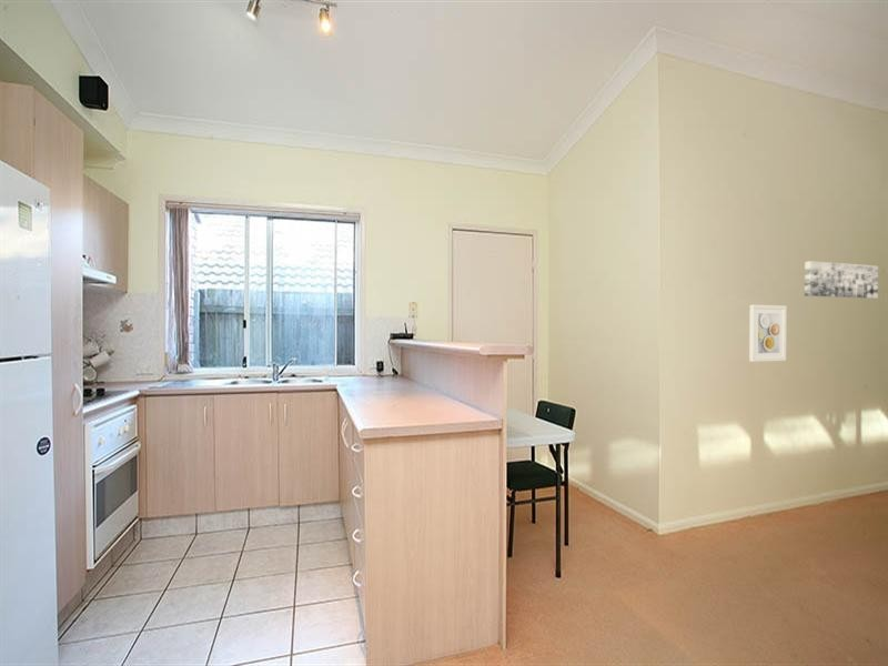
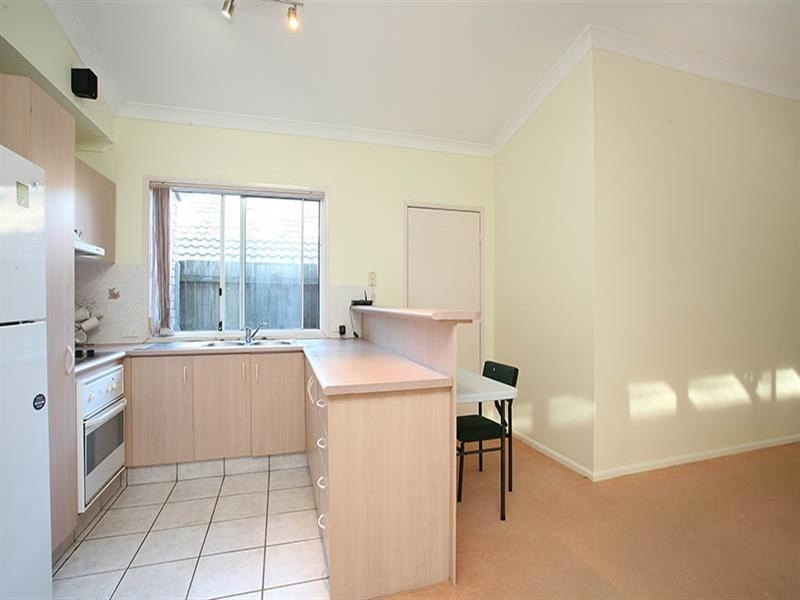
- wall art (841, 280)
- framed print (768, 333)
